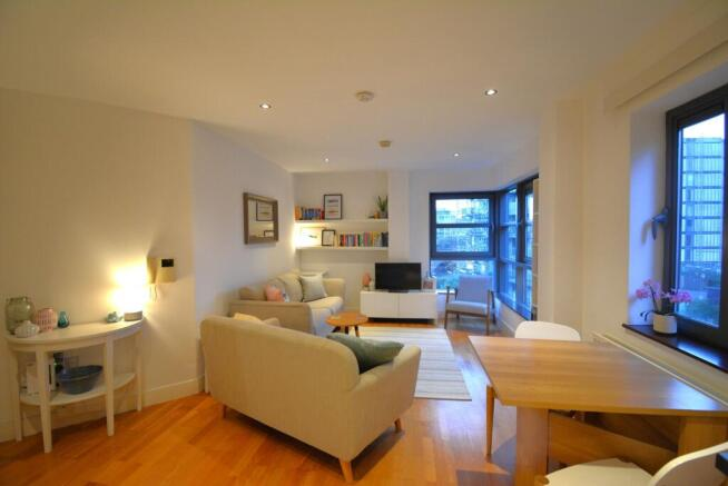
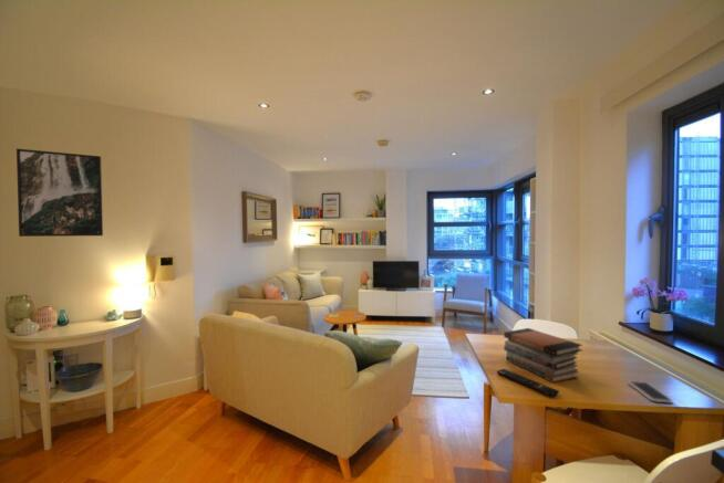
+ book stack (539, 353)
+ remote control (525, 381)
+ smartphone (649, 391)
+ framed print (62, 195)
